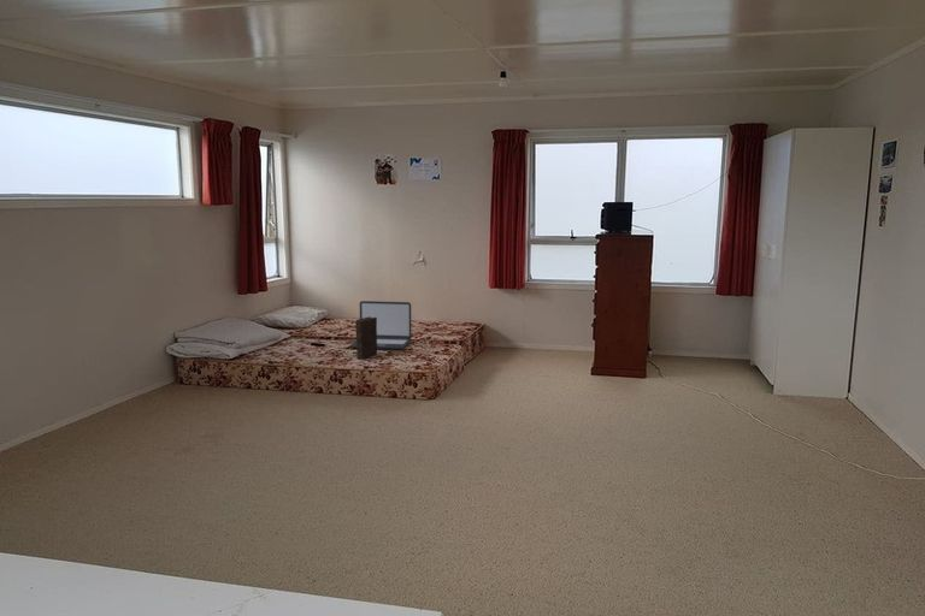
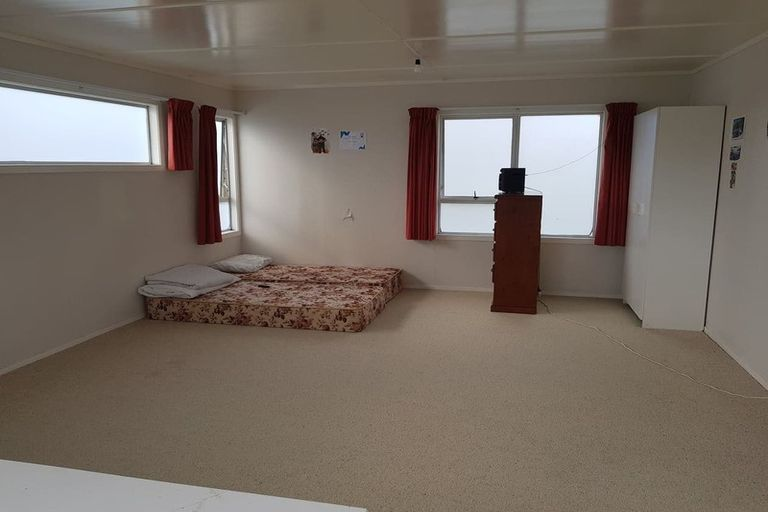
- book (366, 337)
- laptop (381, 325)
